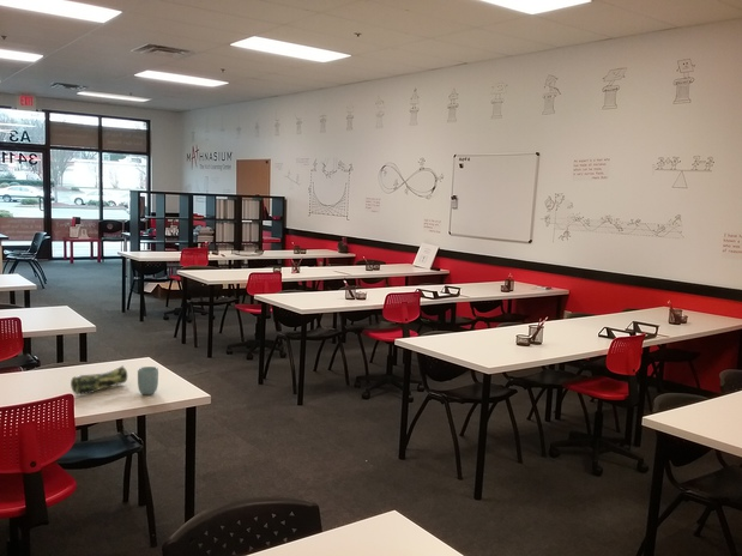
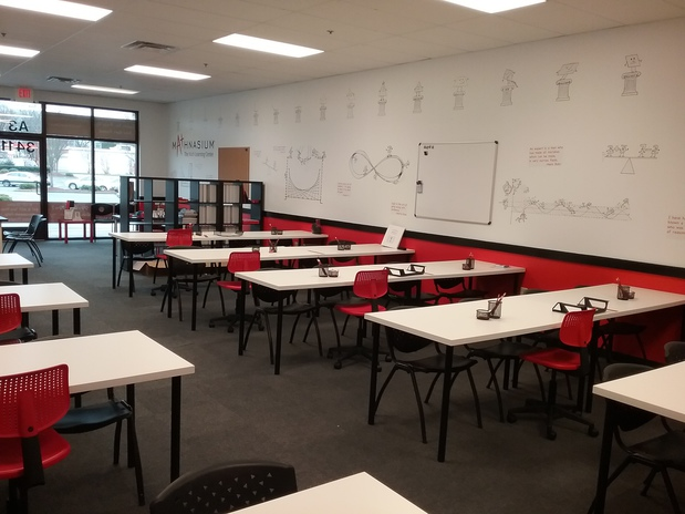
- cup (147, 381)
- pencil case (101, 380)
